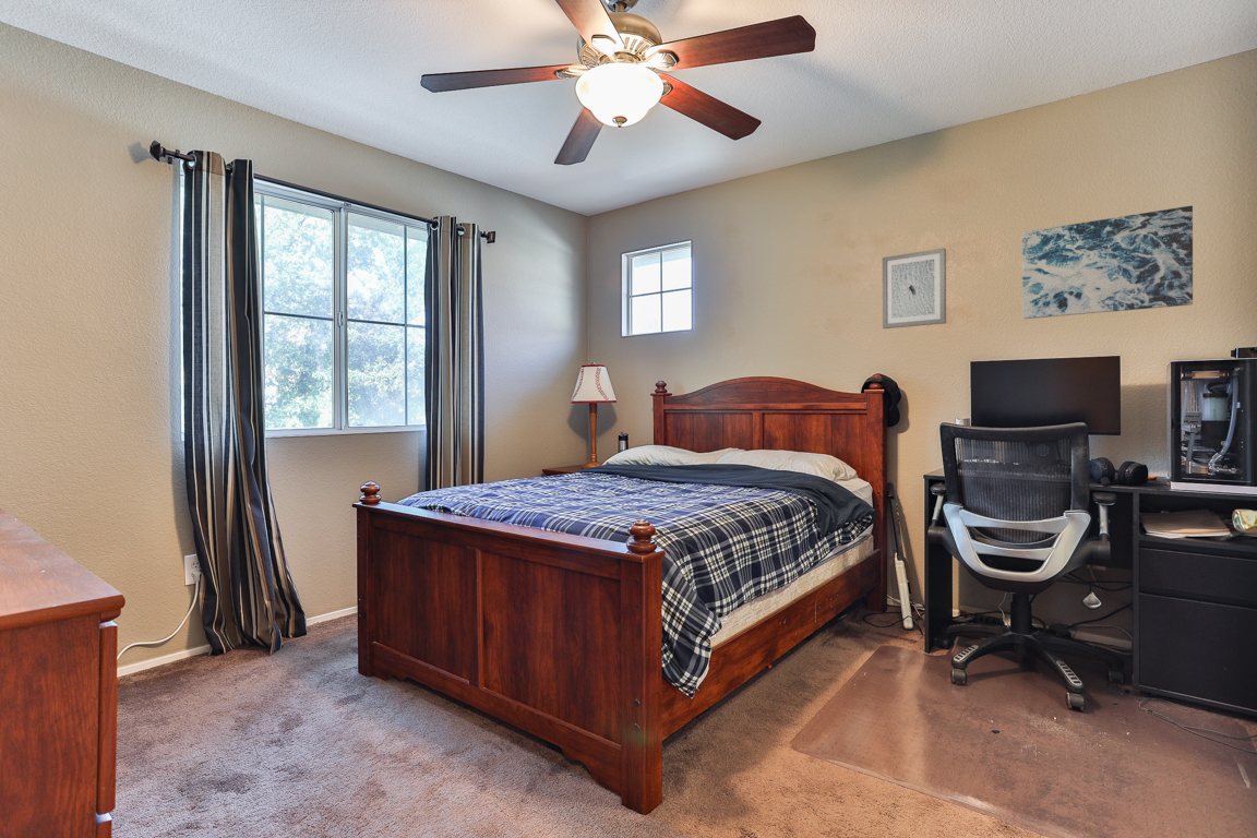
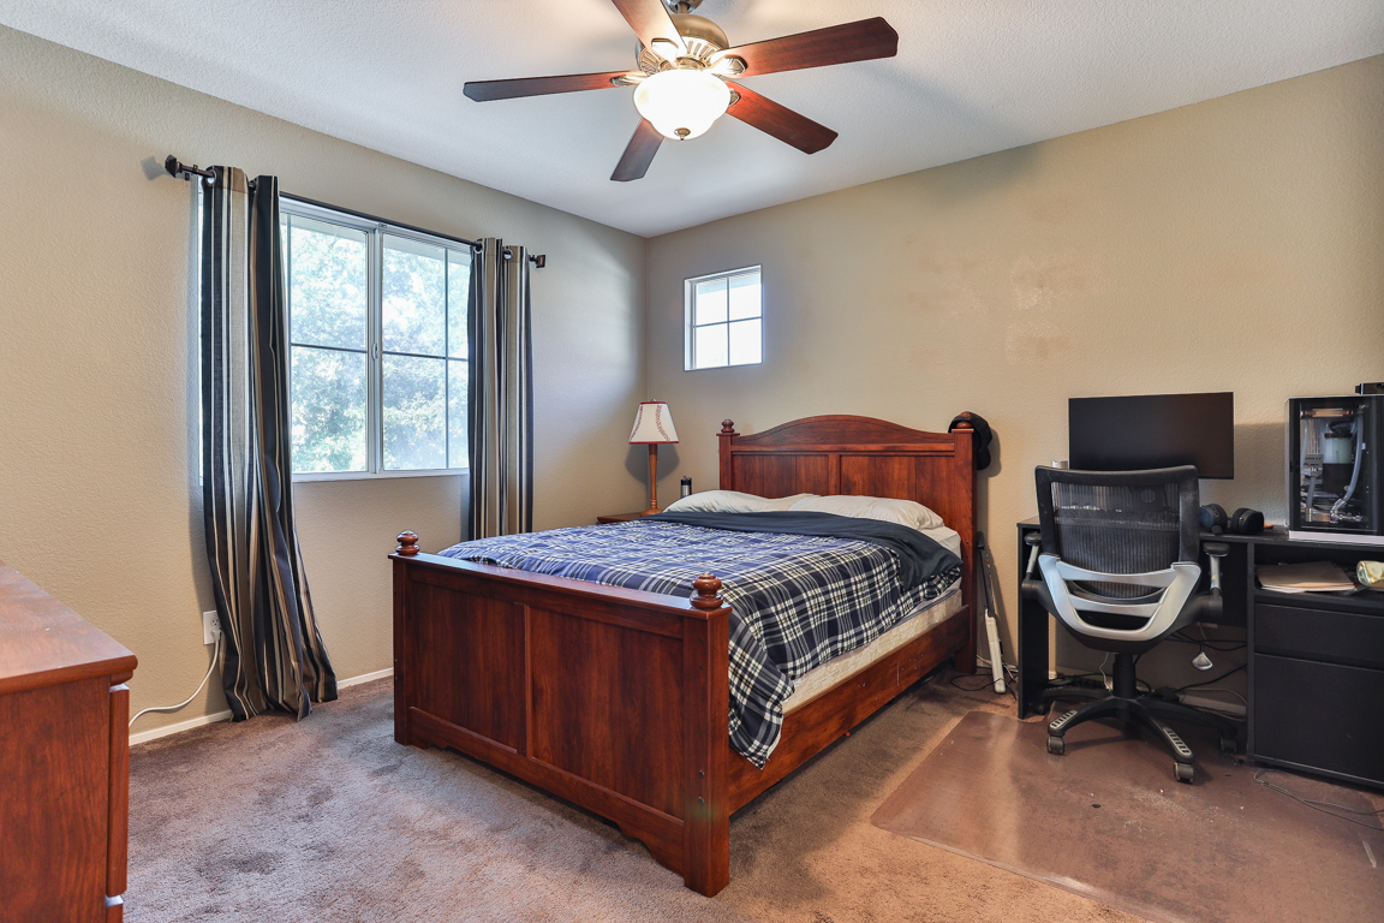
- wall art (913, 289)
- wall art (1102, 266)
